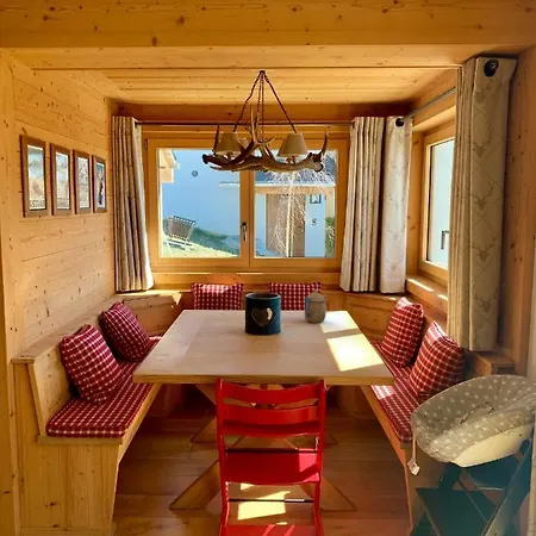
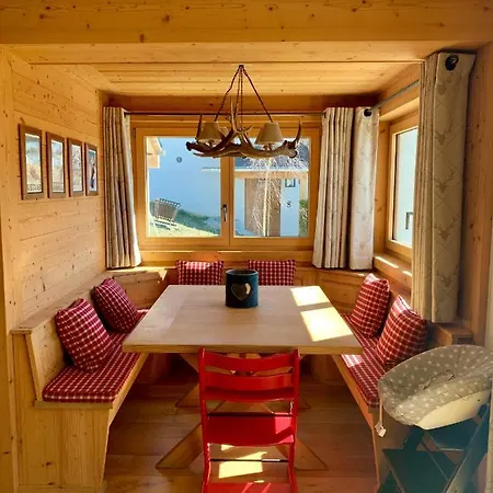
- teapot (314, 305)
